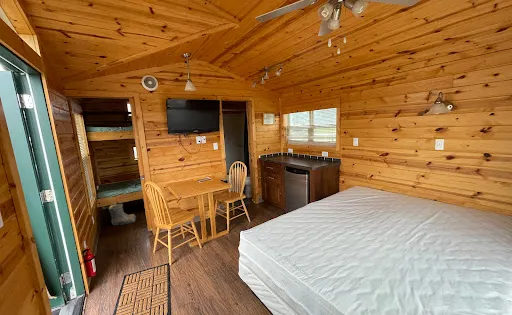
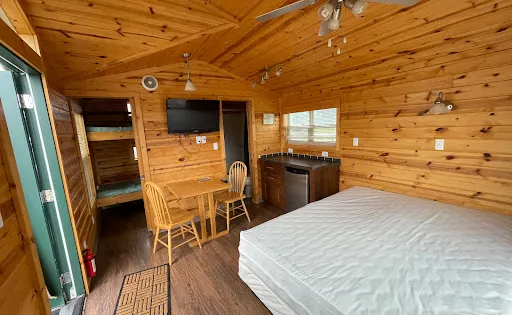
- boots (123, 213)
